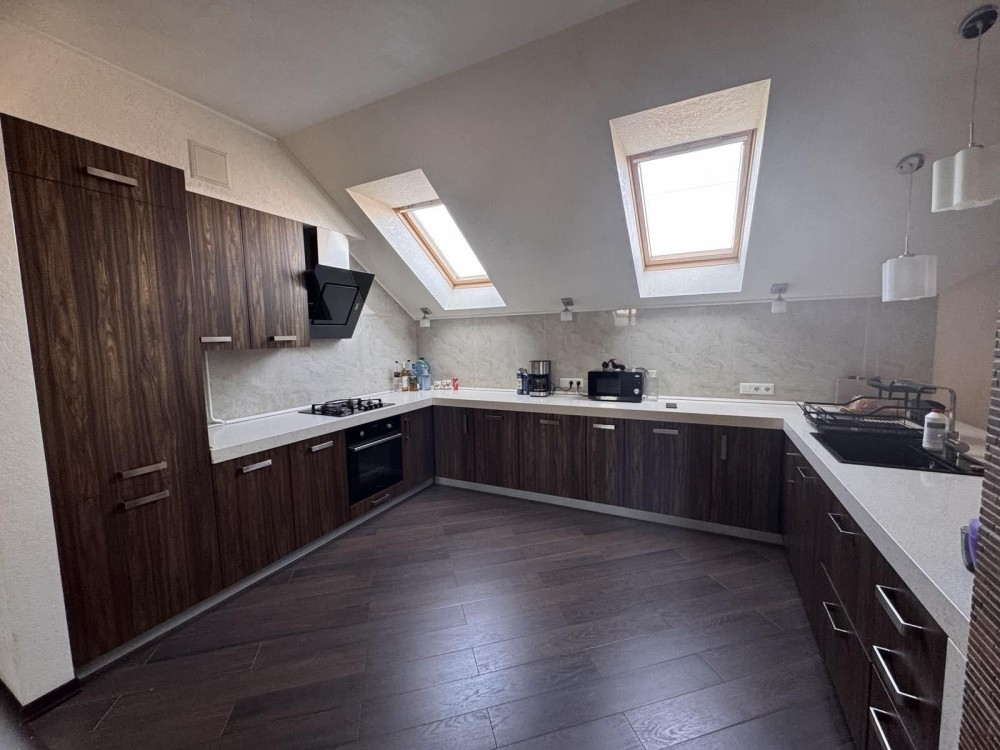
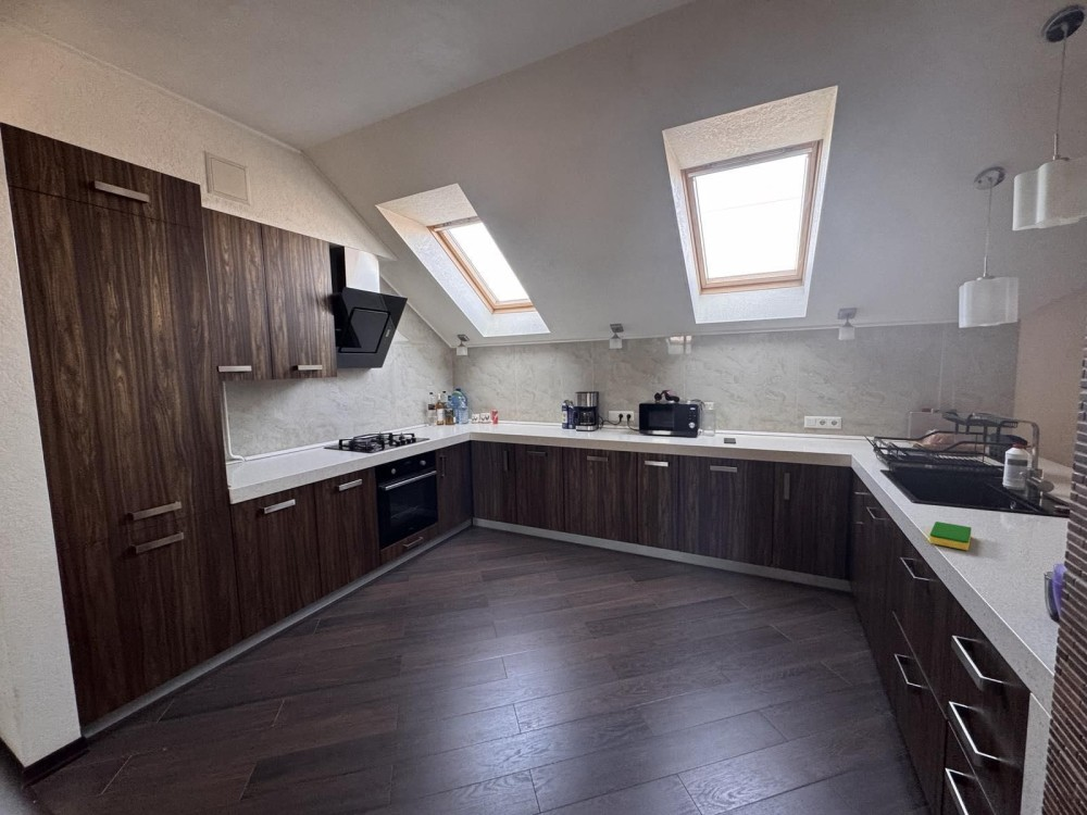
+ dish sponge (950, 535)
